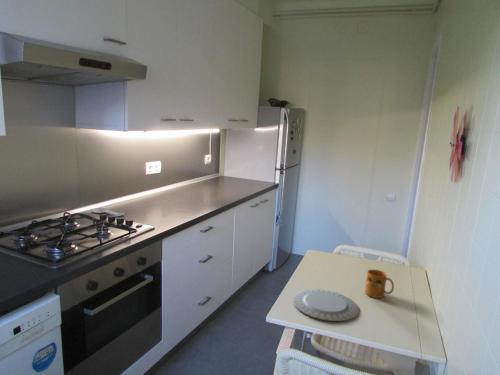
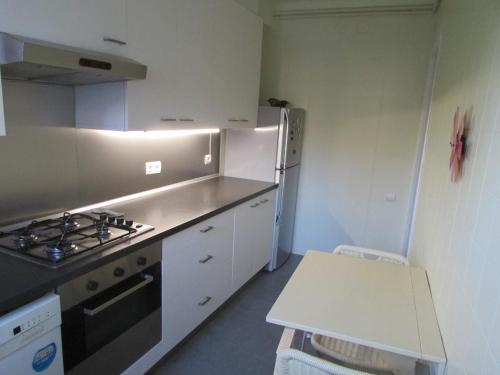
- chinaware (325, 302)
- mug (379, 284)
